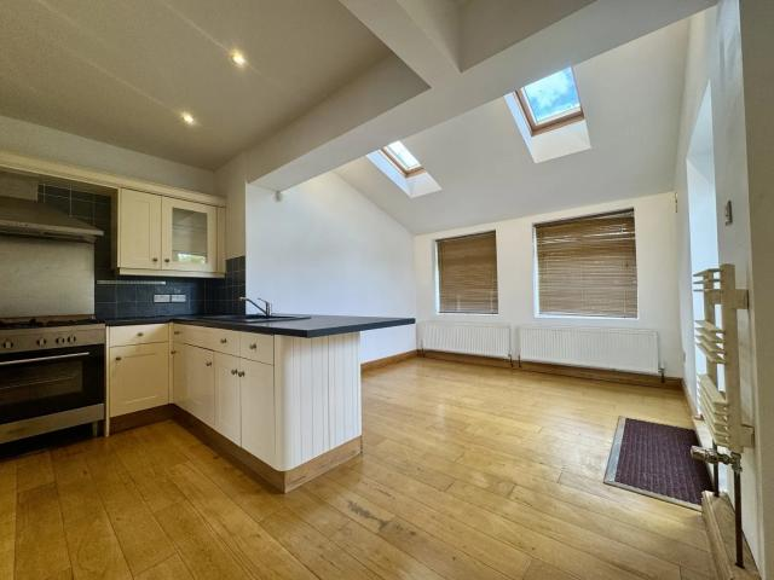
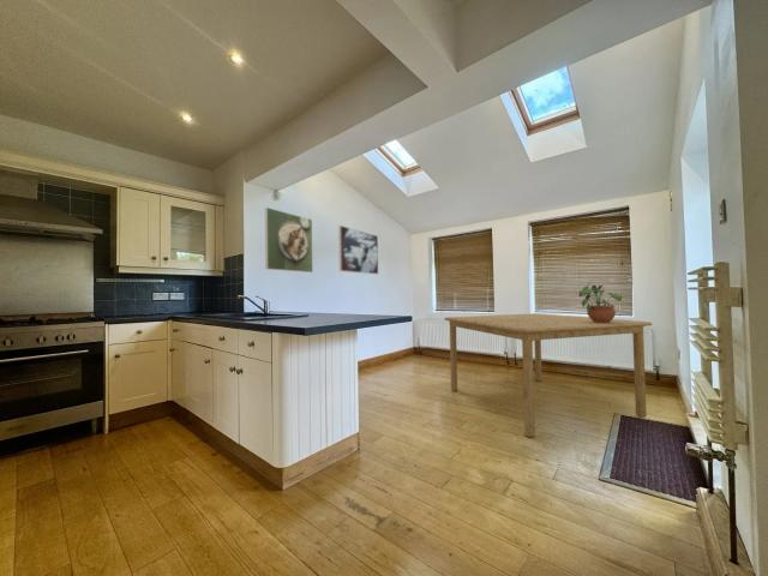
+ potted plant (596, 301)
+ dining table (523, 356)
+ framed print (290, 242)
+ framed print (360, 252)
